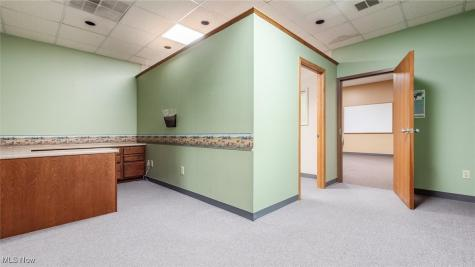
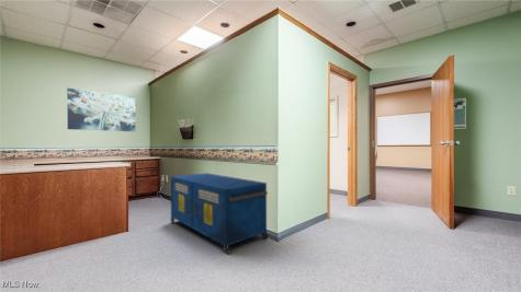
+ storage cabinet (212, 205)
+ wall art (103, 112)
